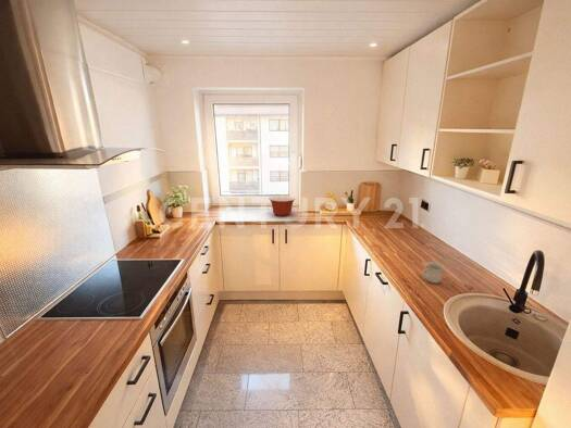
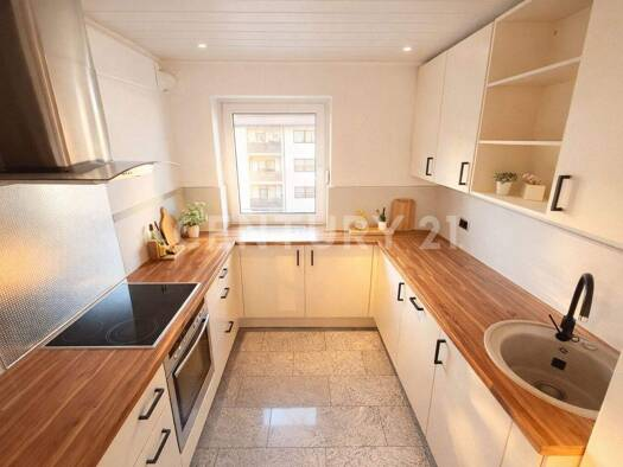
- mixing bowl (282, 205)
- mug (431, 273)
